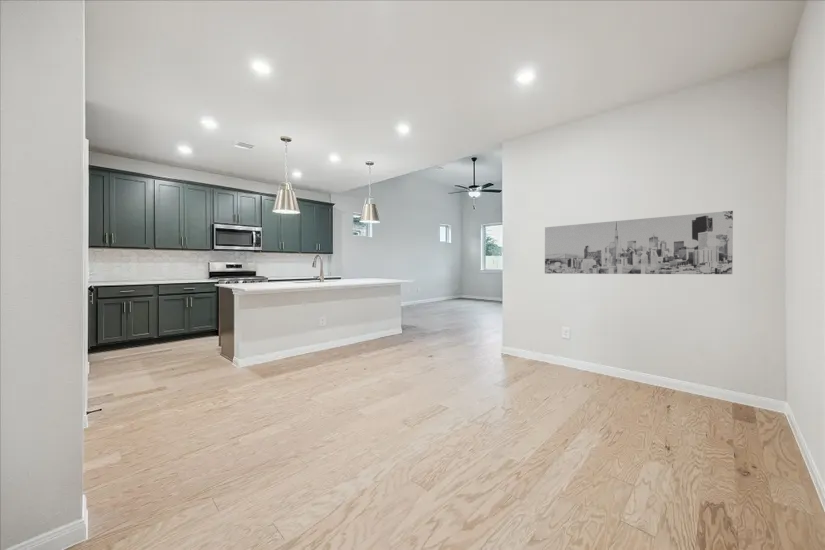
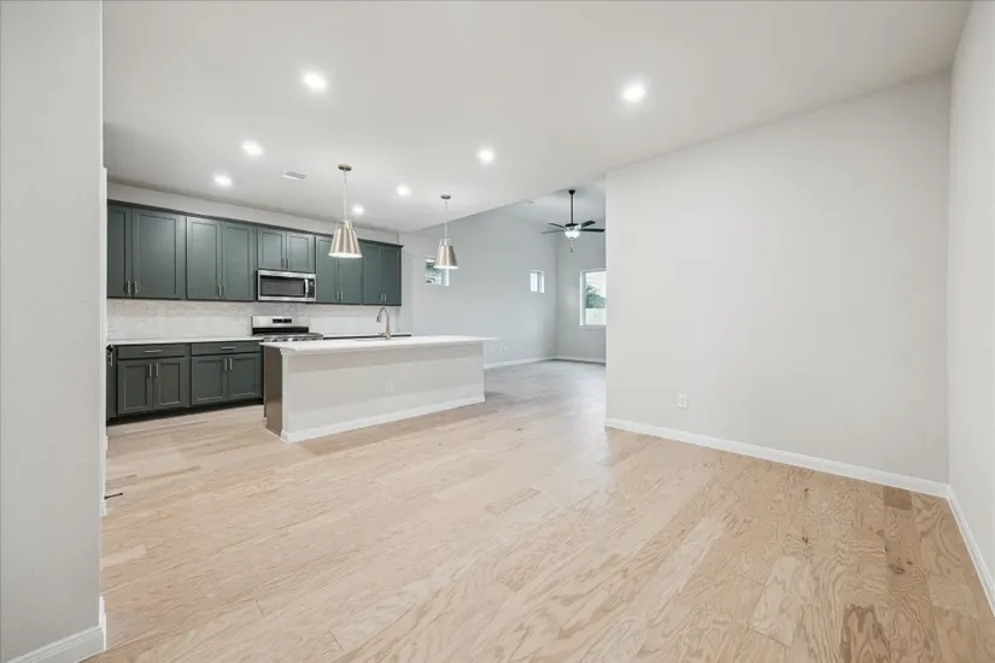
- wall art (624, 247)
